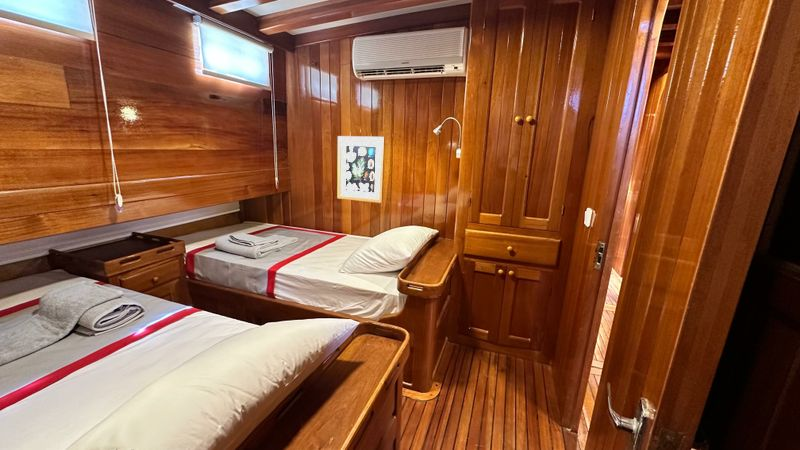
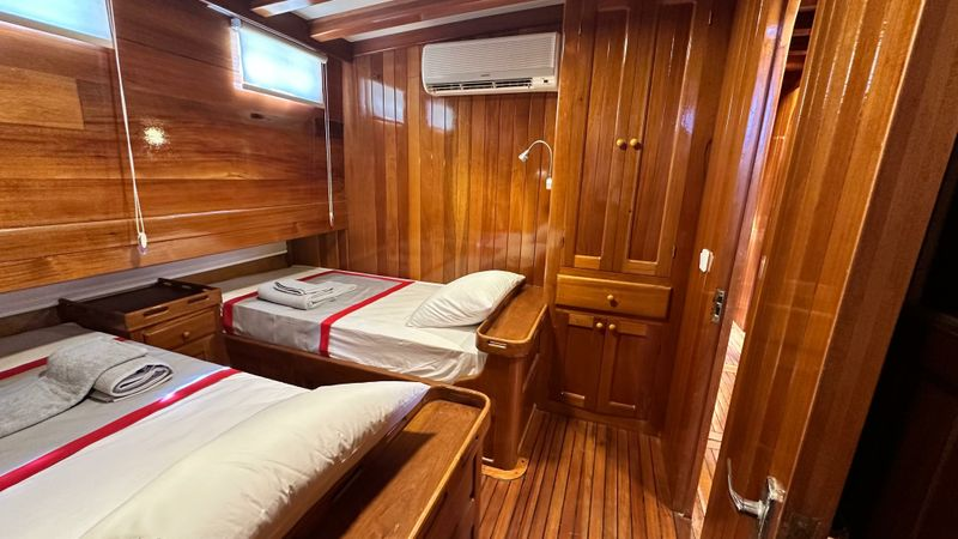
- wall art (360, 169)
